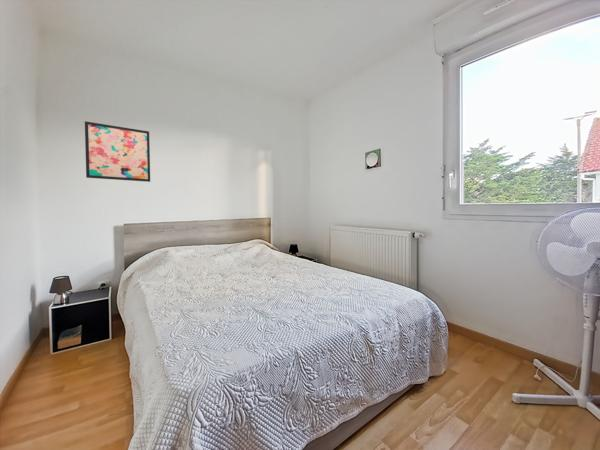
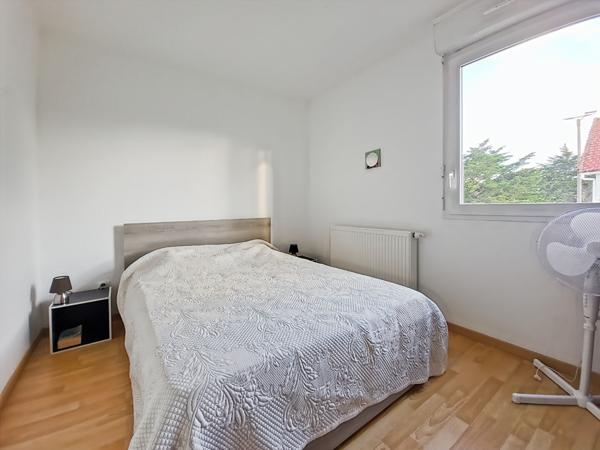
- wall art (119, 153)
